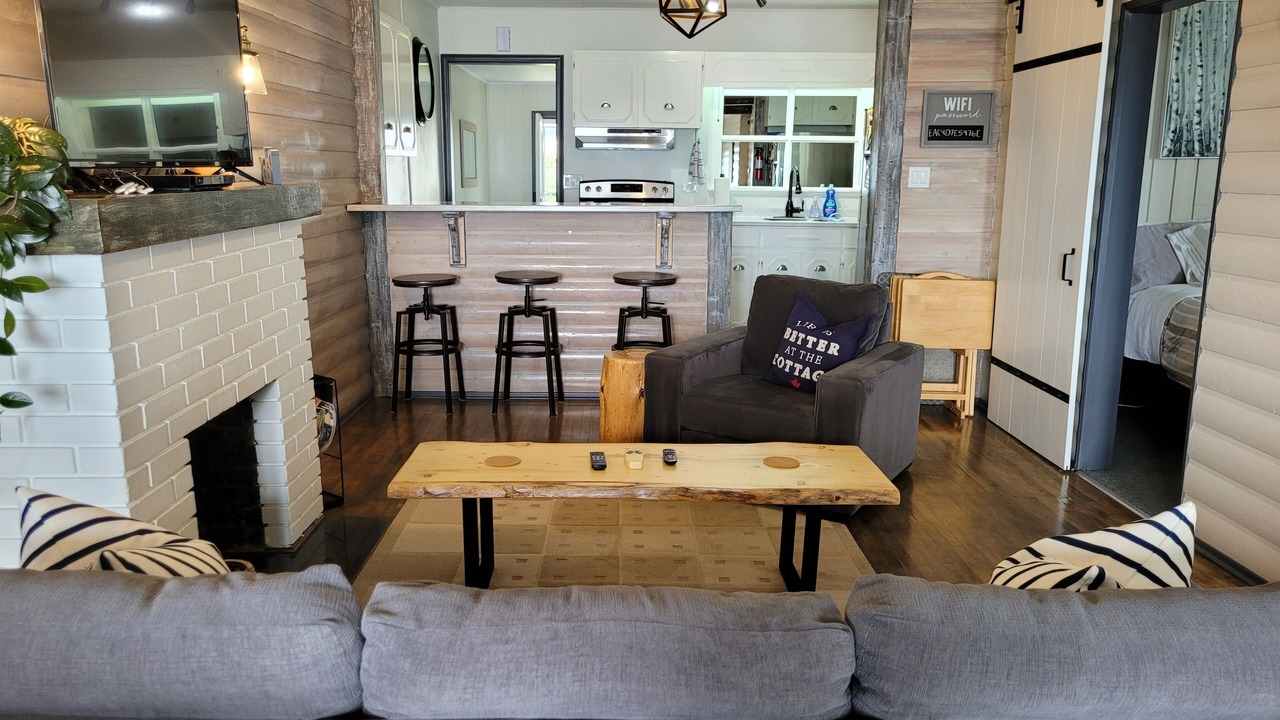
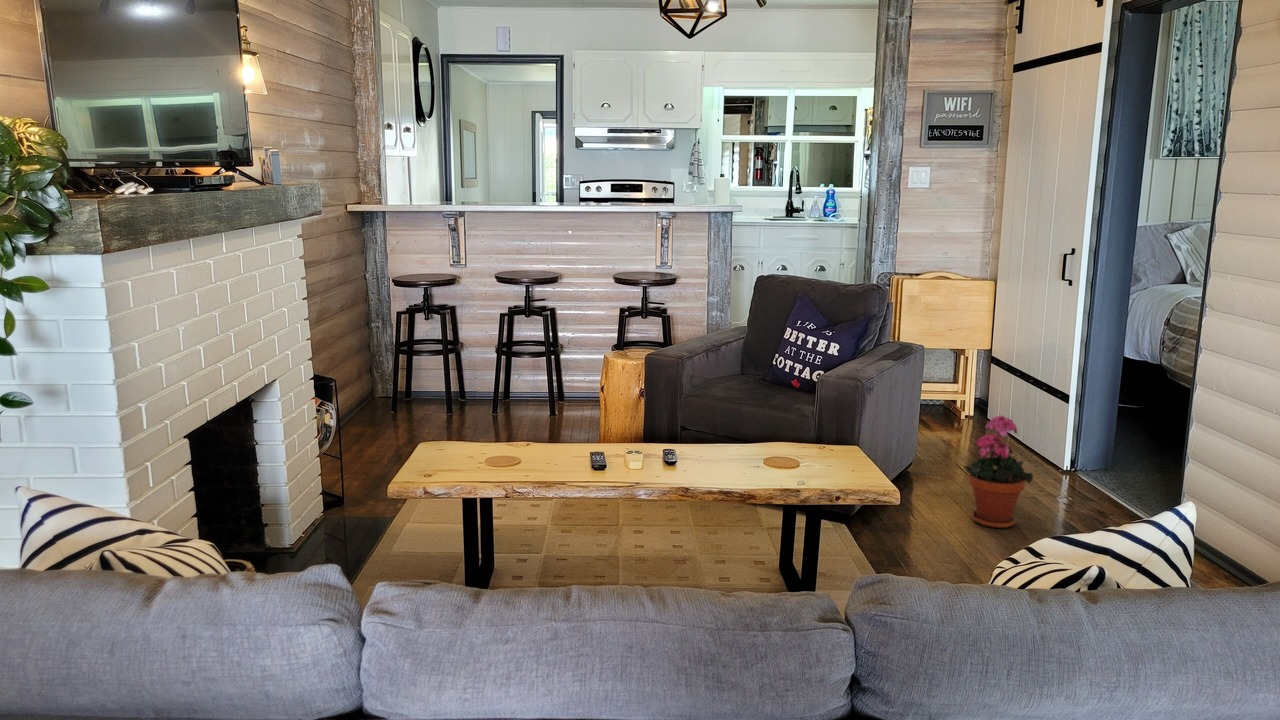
+ potted plant (995, 469)
